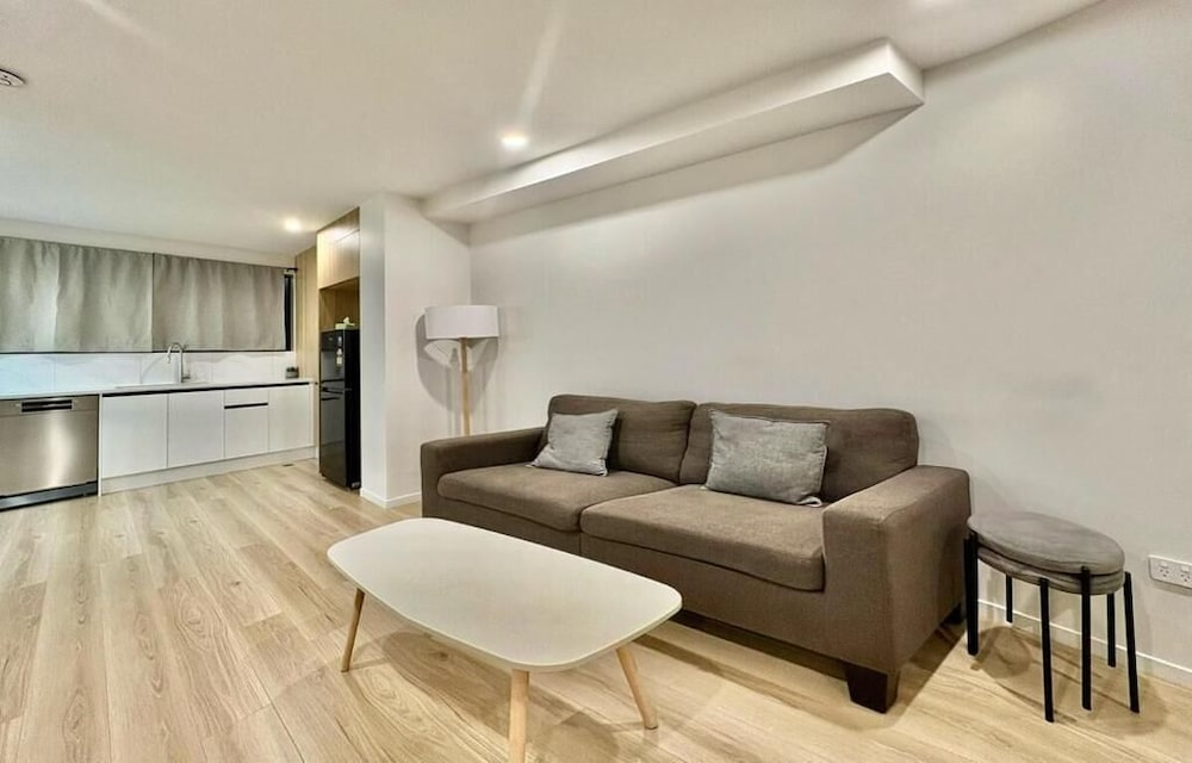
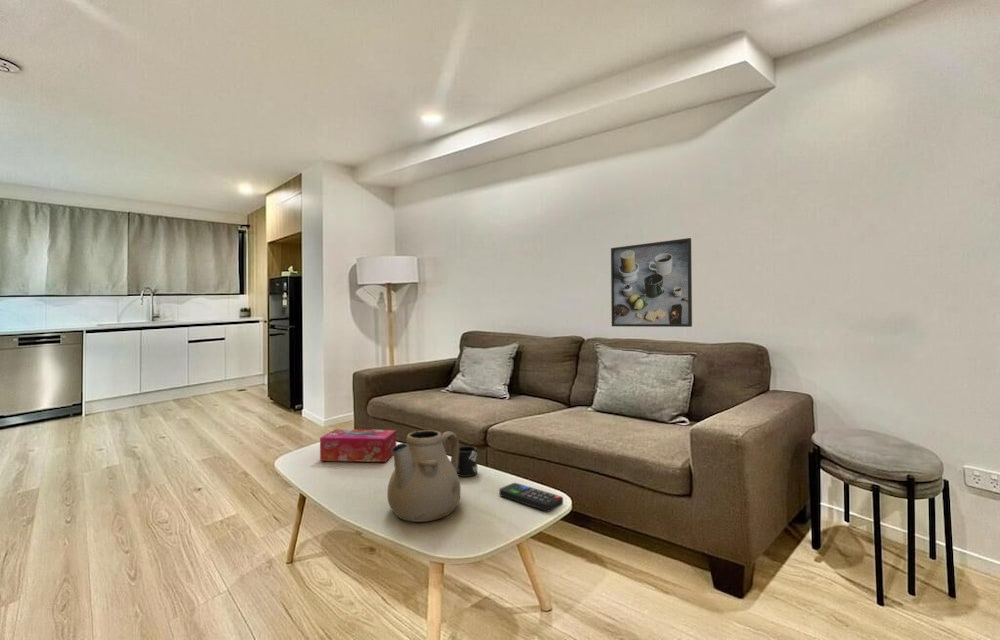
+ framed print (649, 285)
+ tissue box (359, 444)
+ mug (463, 462)
+ teapot (425, 470)
+ remote control (530, 495)
